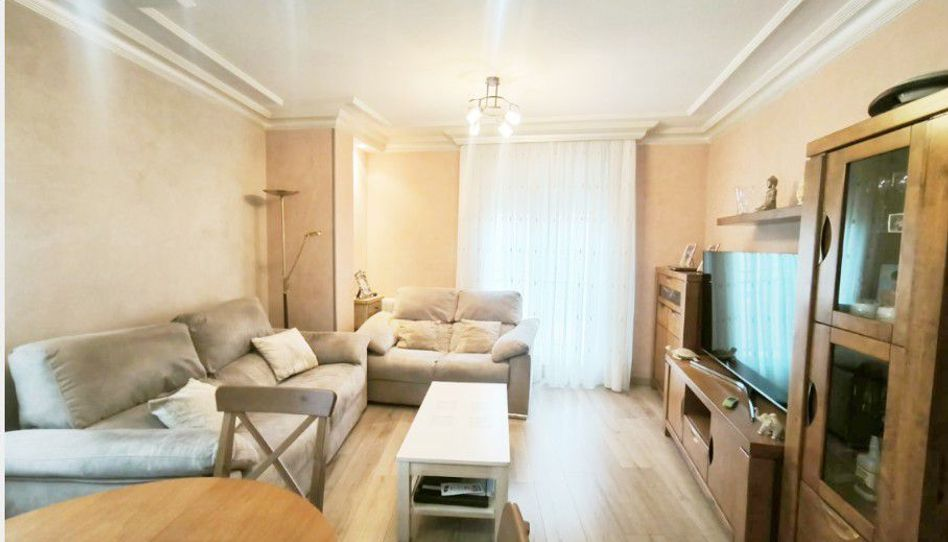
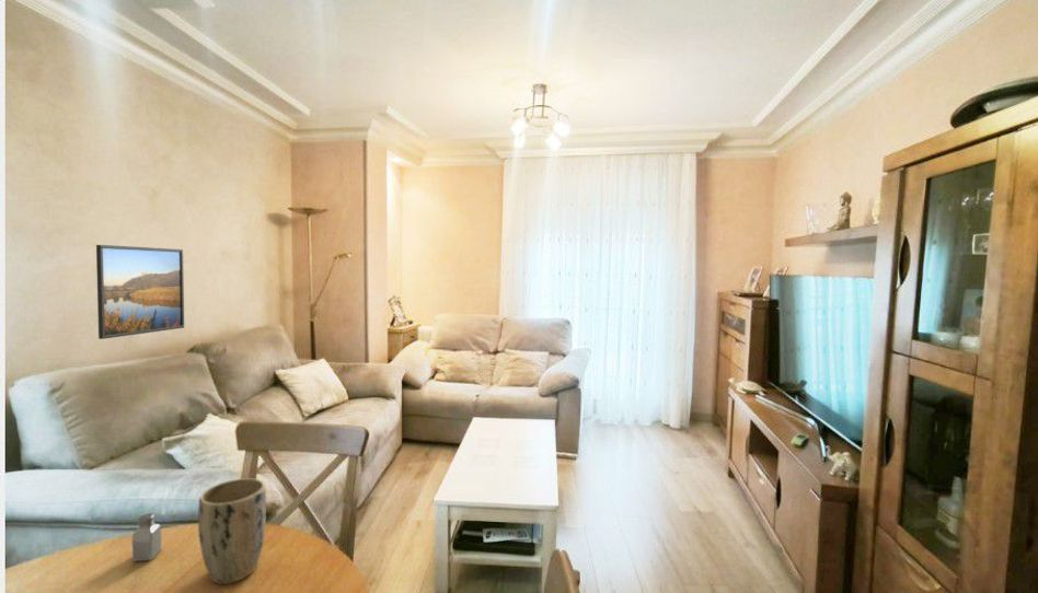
+ saltshaker (147, 535)
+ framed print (145, 290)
+ plant pot (233, 531)
